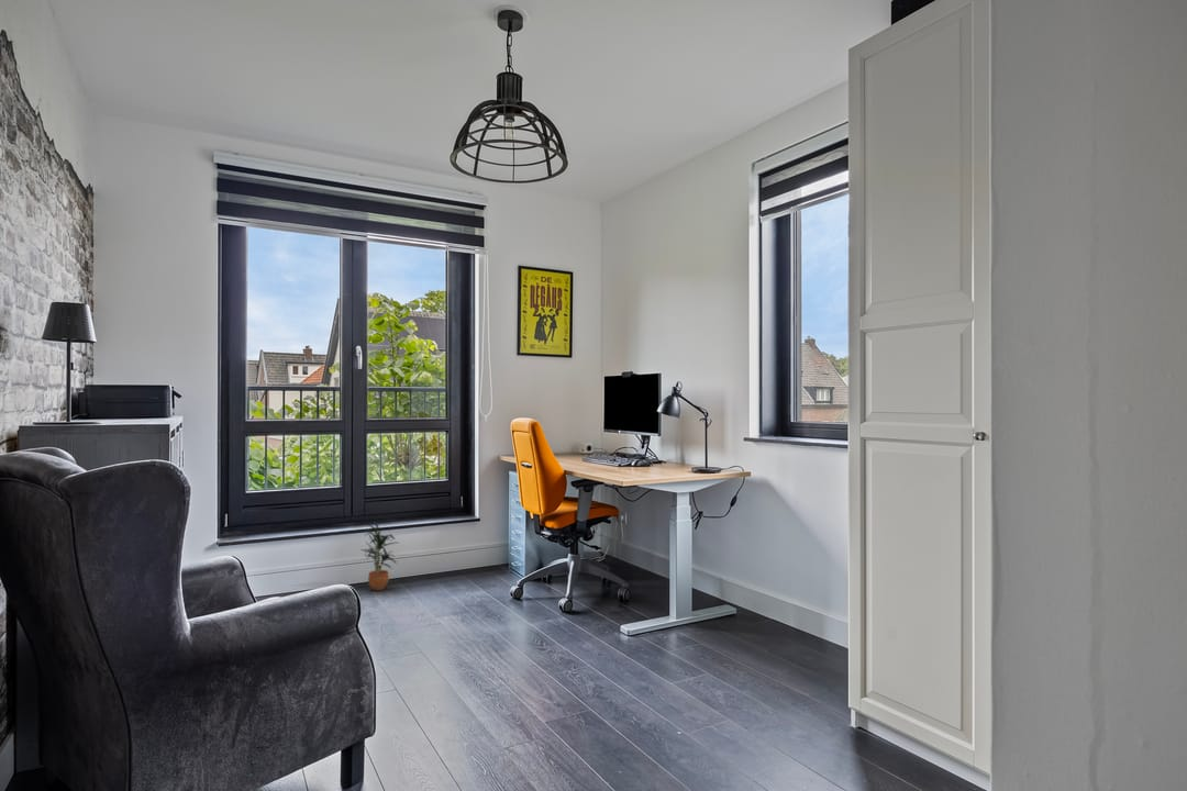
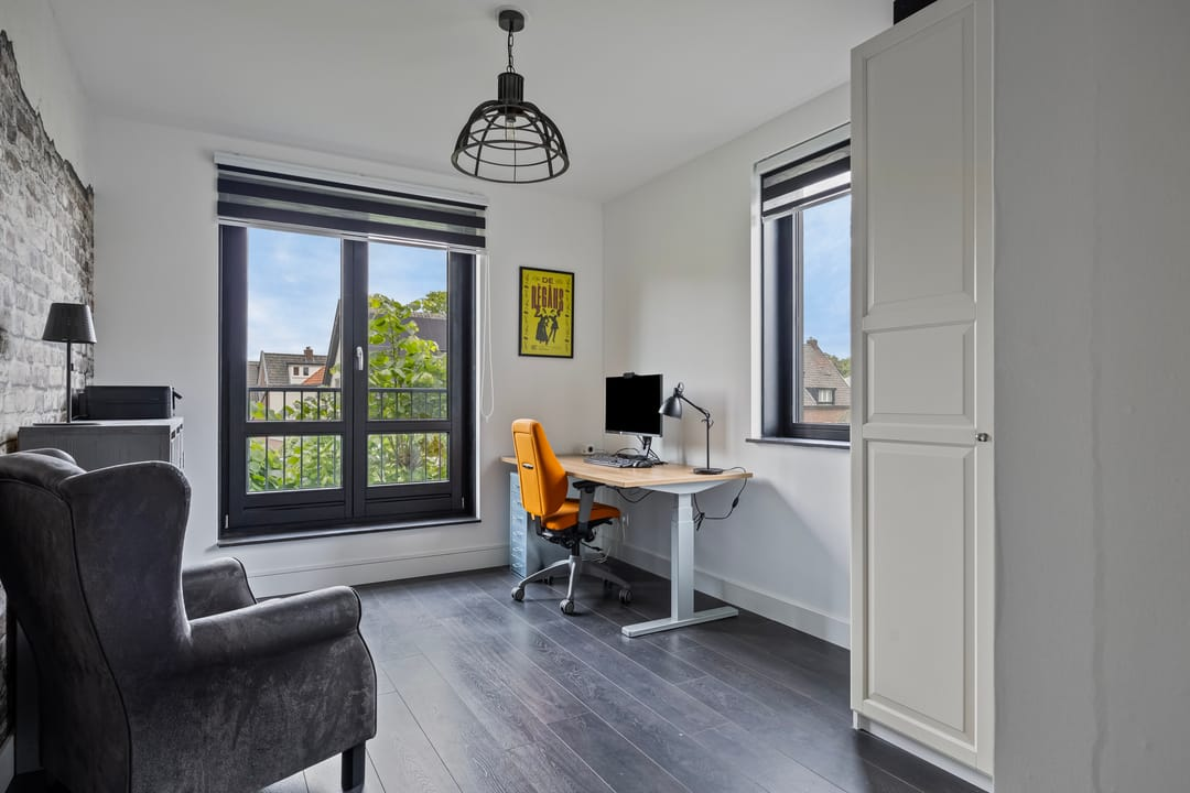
- potted plant (379, 555)
